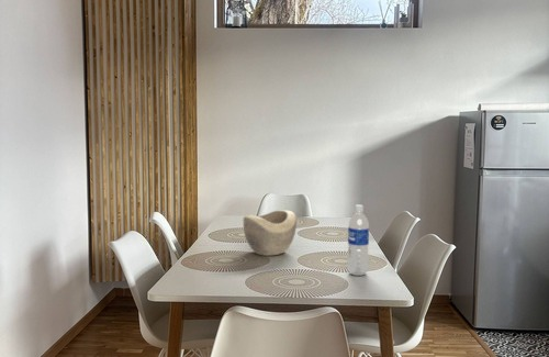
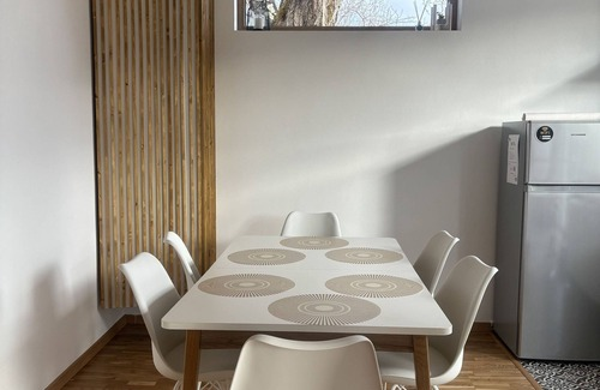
- decorative bowl (269, 232)
- water bottle (358, 239)
